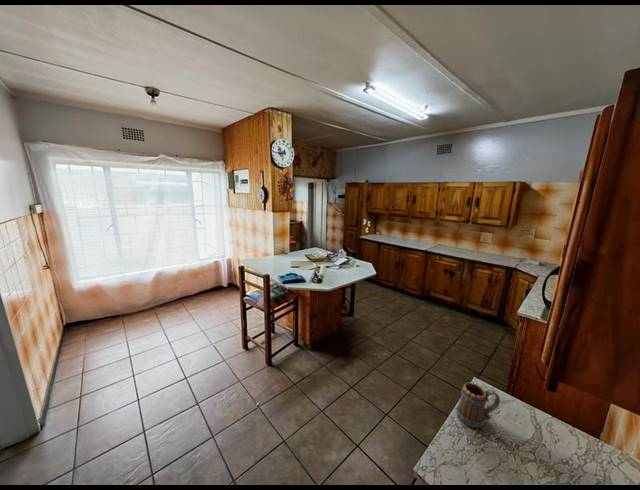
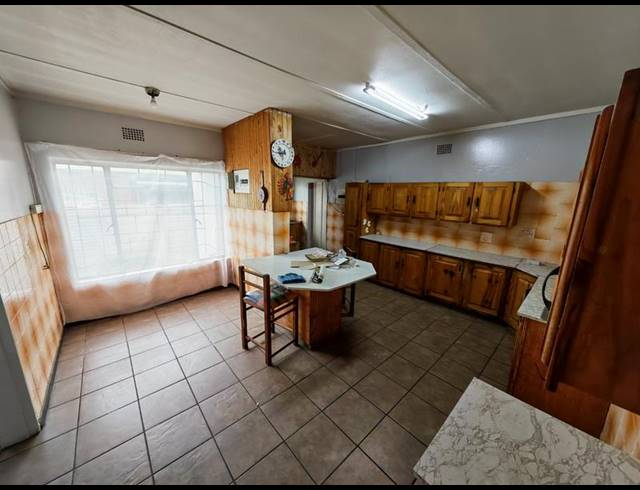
- mug (478, 404)
